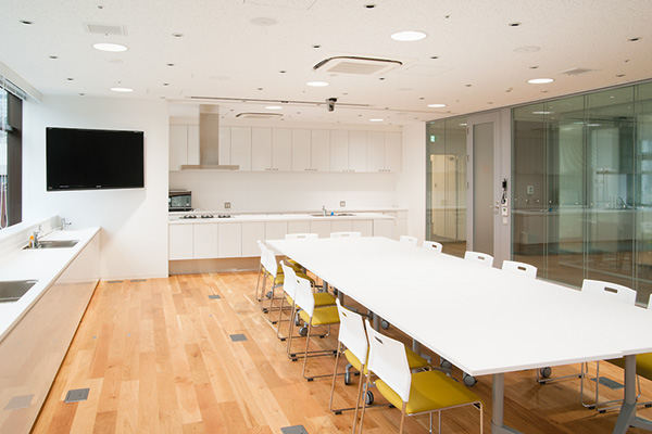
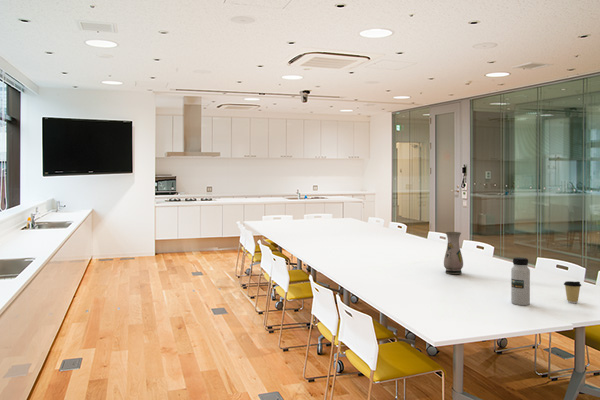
+ vase (453, 252)
+ coffee cup (572, 291)
+ water bottle (520, 280)
